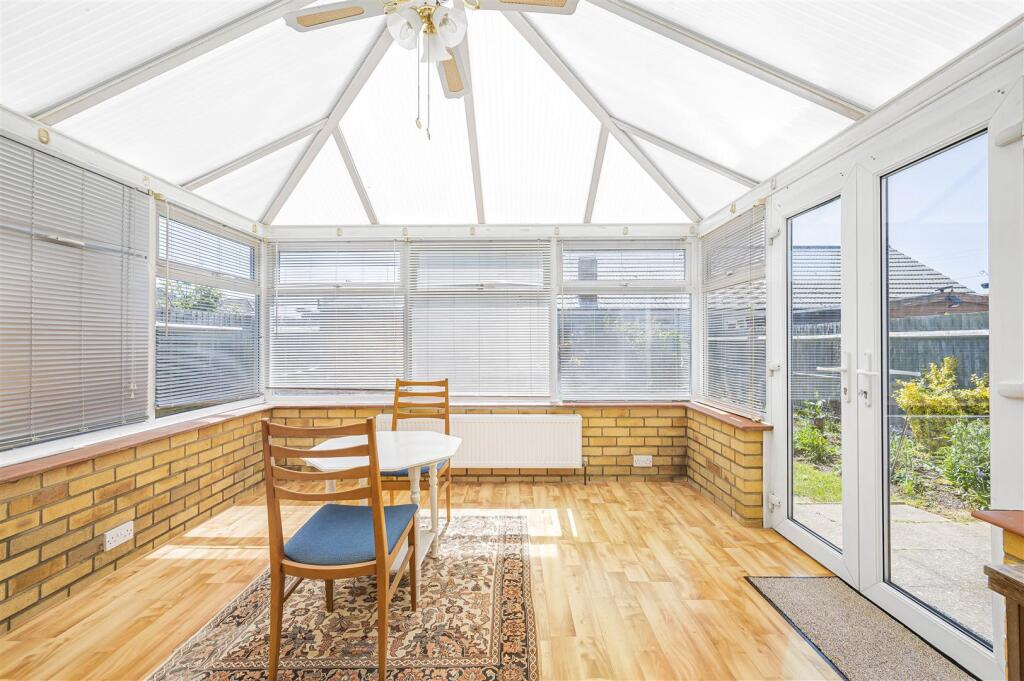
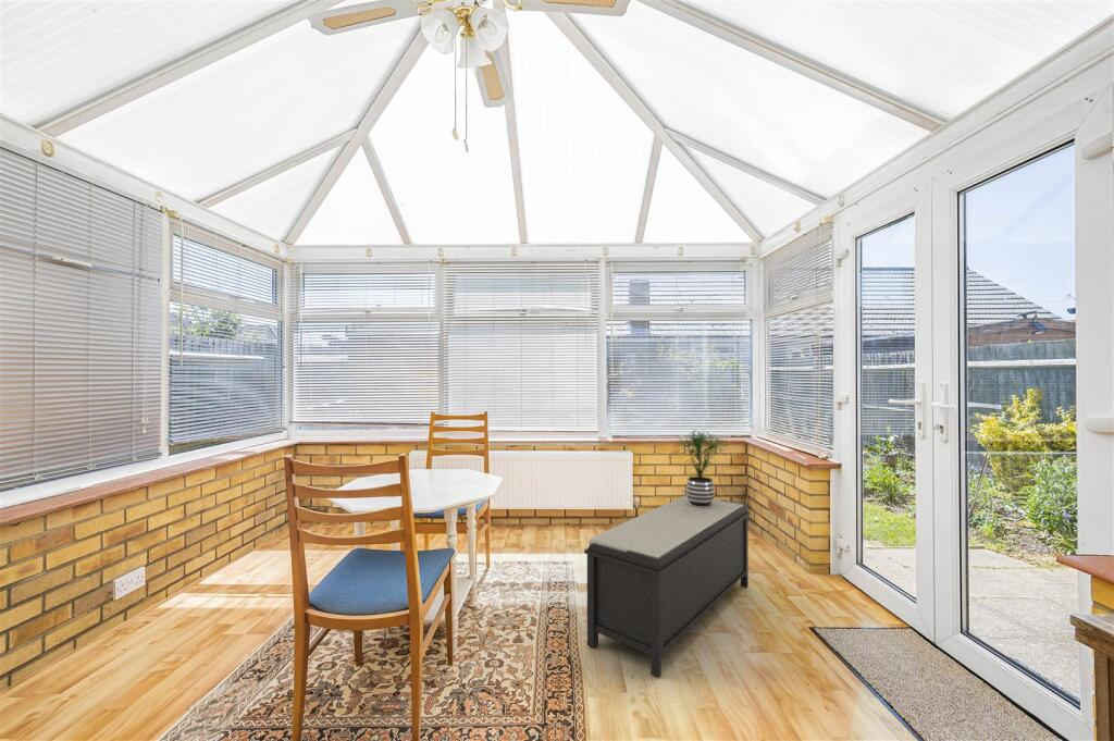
+ bench (677, 566)
+ potted plant (702, 467)
